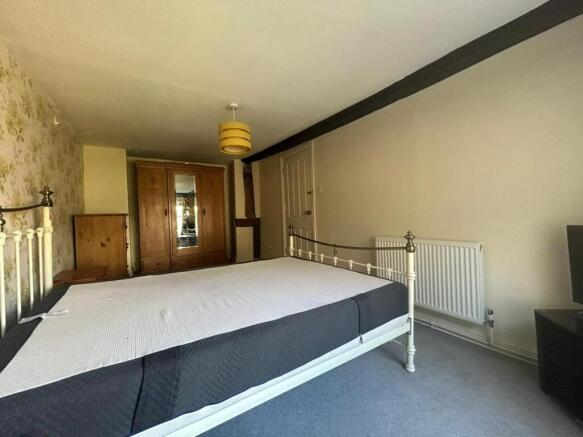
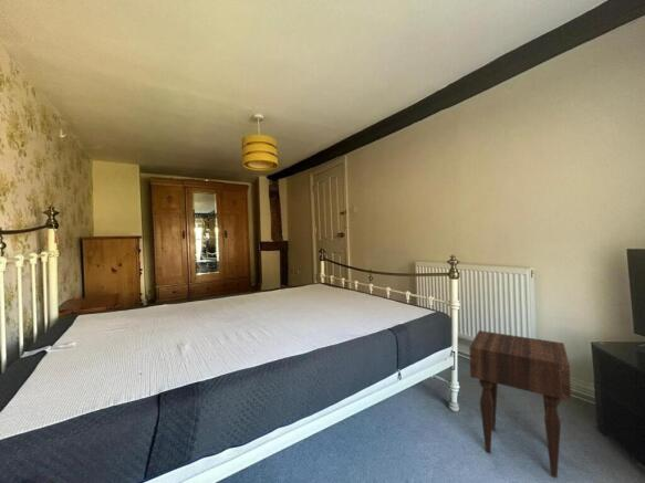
+ nightstand (519, 388)
